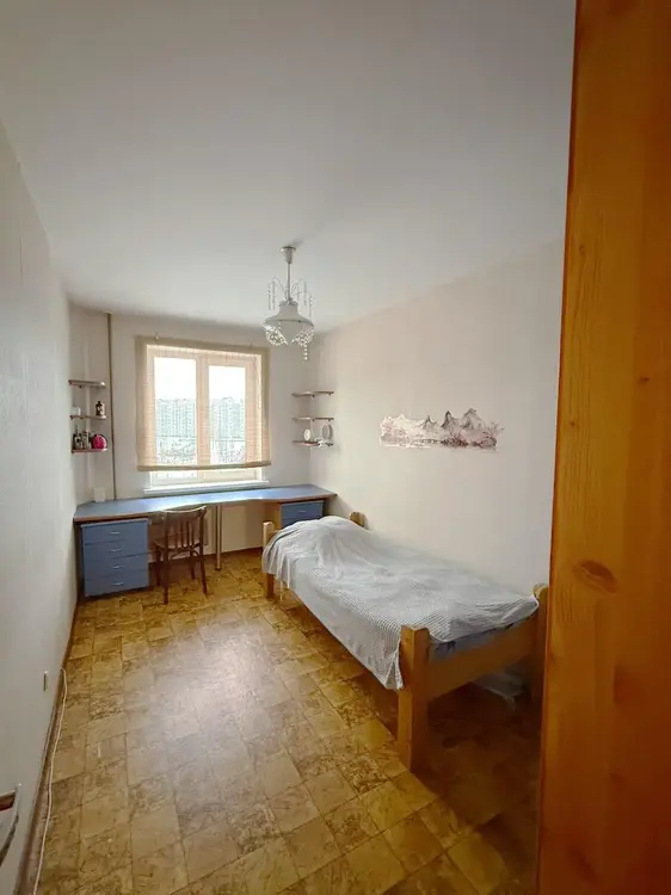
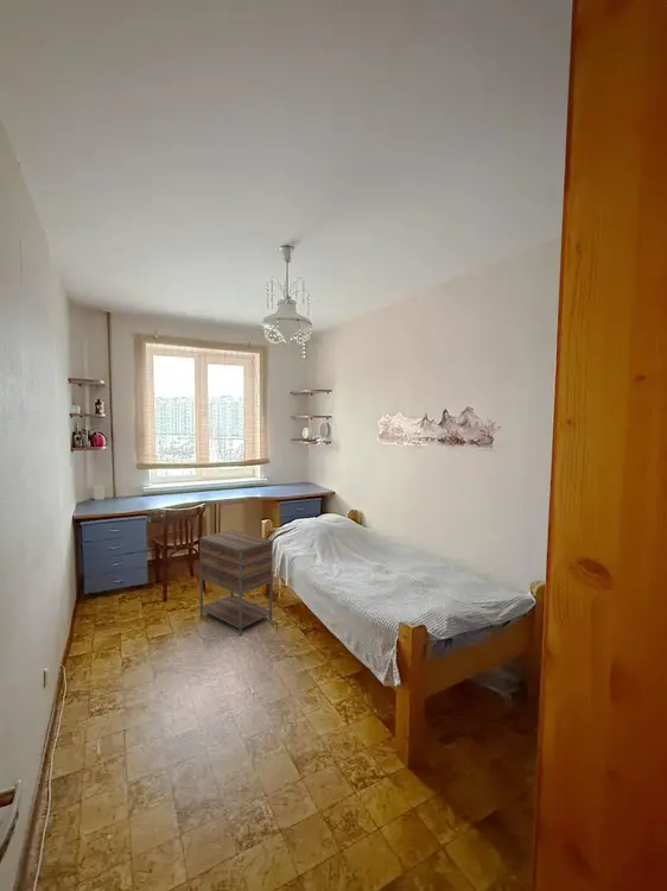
+ nightstand (234, 579)
